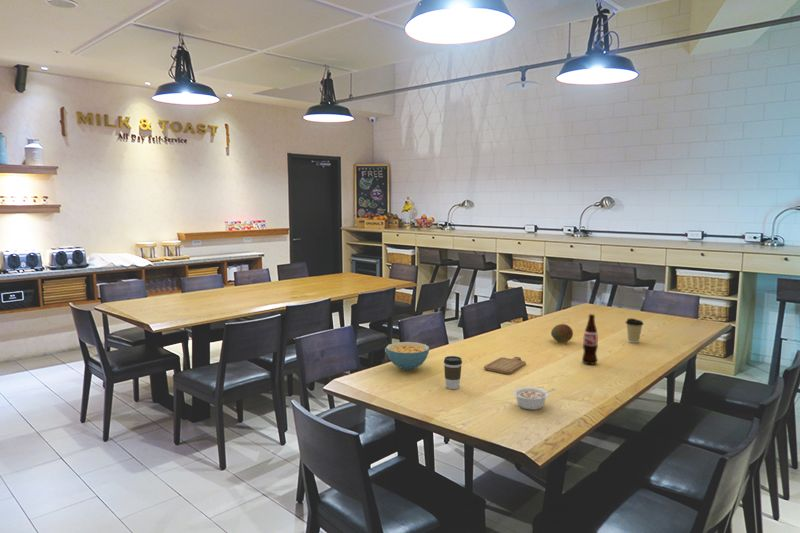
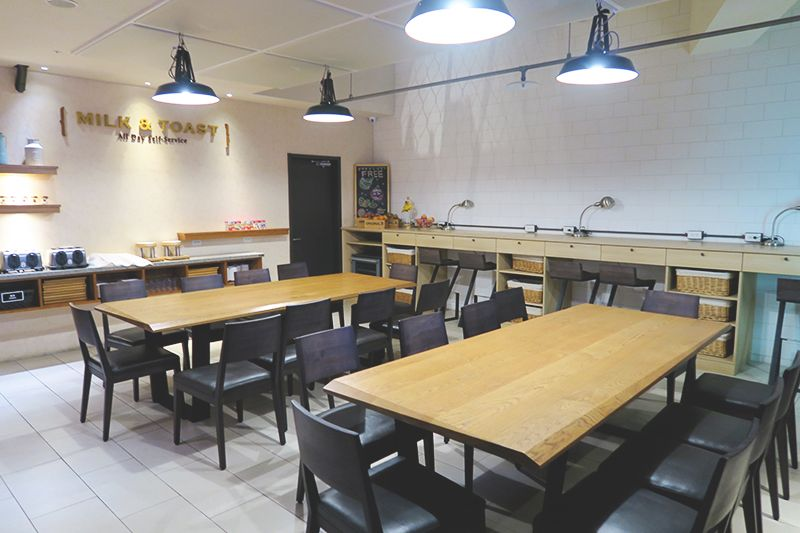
- chopping board (507, 363)
- bottle (590, 339)
- coffee cup (452, 372)
- fruit (560, 332)
- coffee cup (634, 330)
- legume (531, 397)
- cereal bowl (407, 357)
